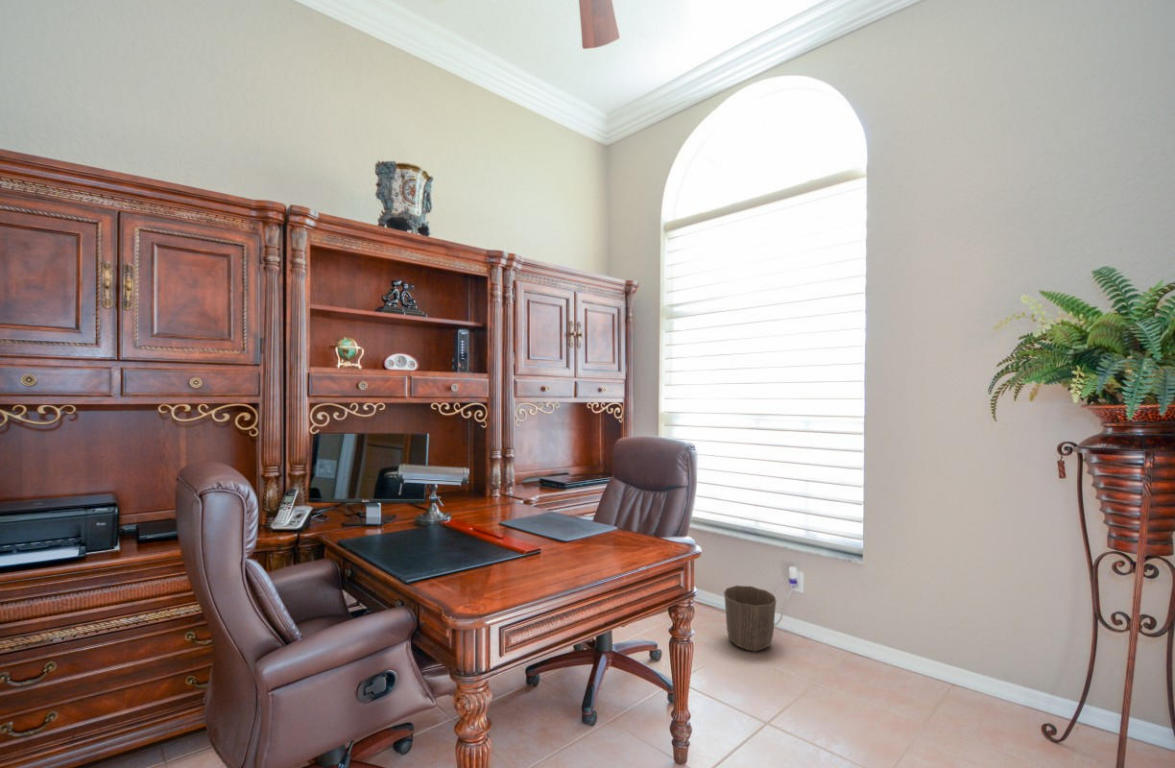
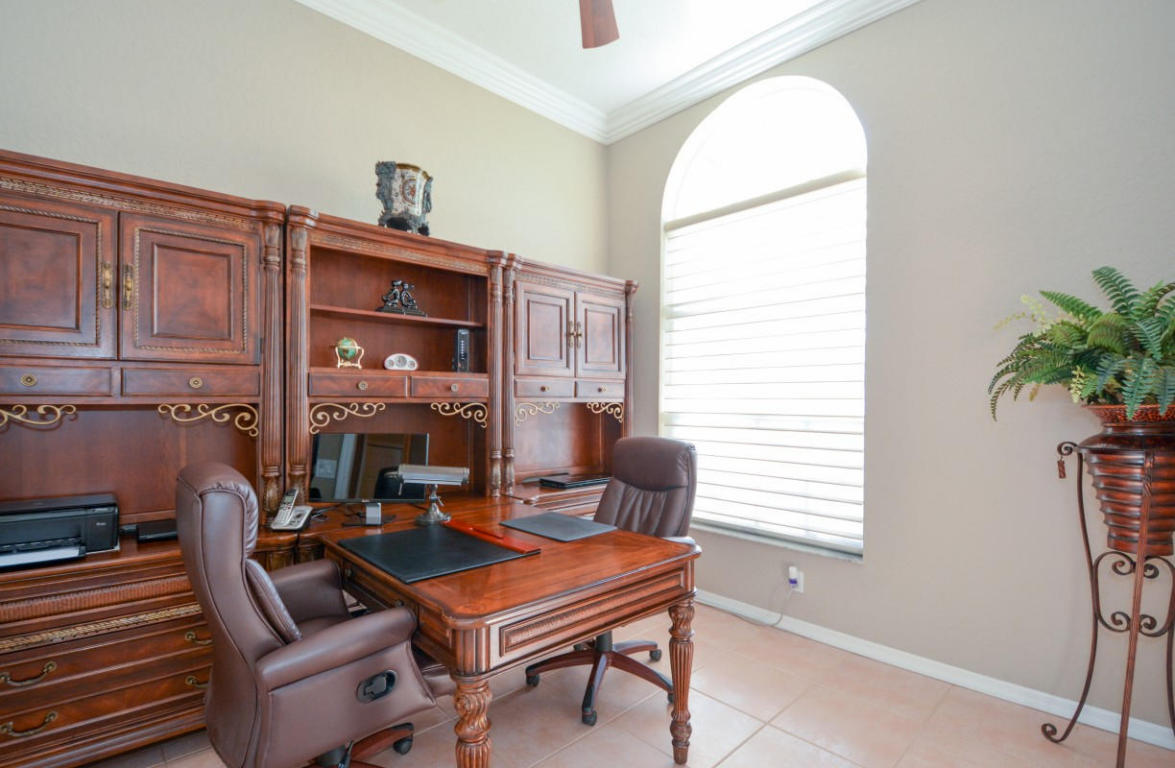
- waste basket (749, 618)
